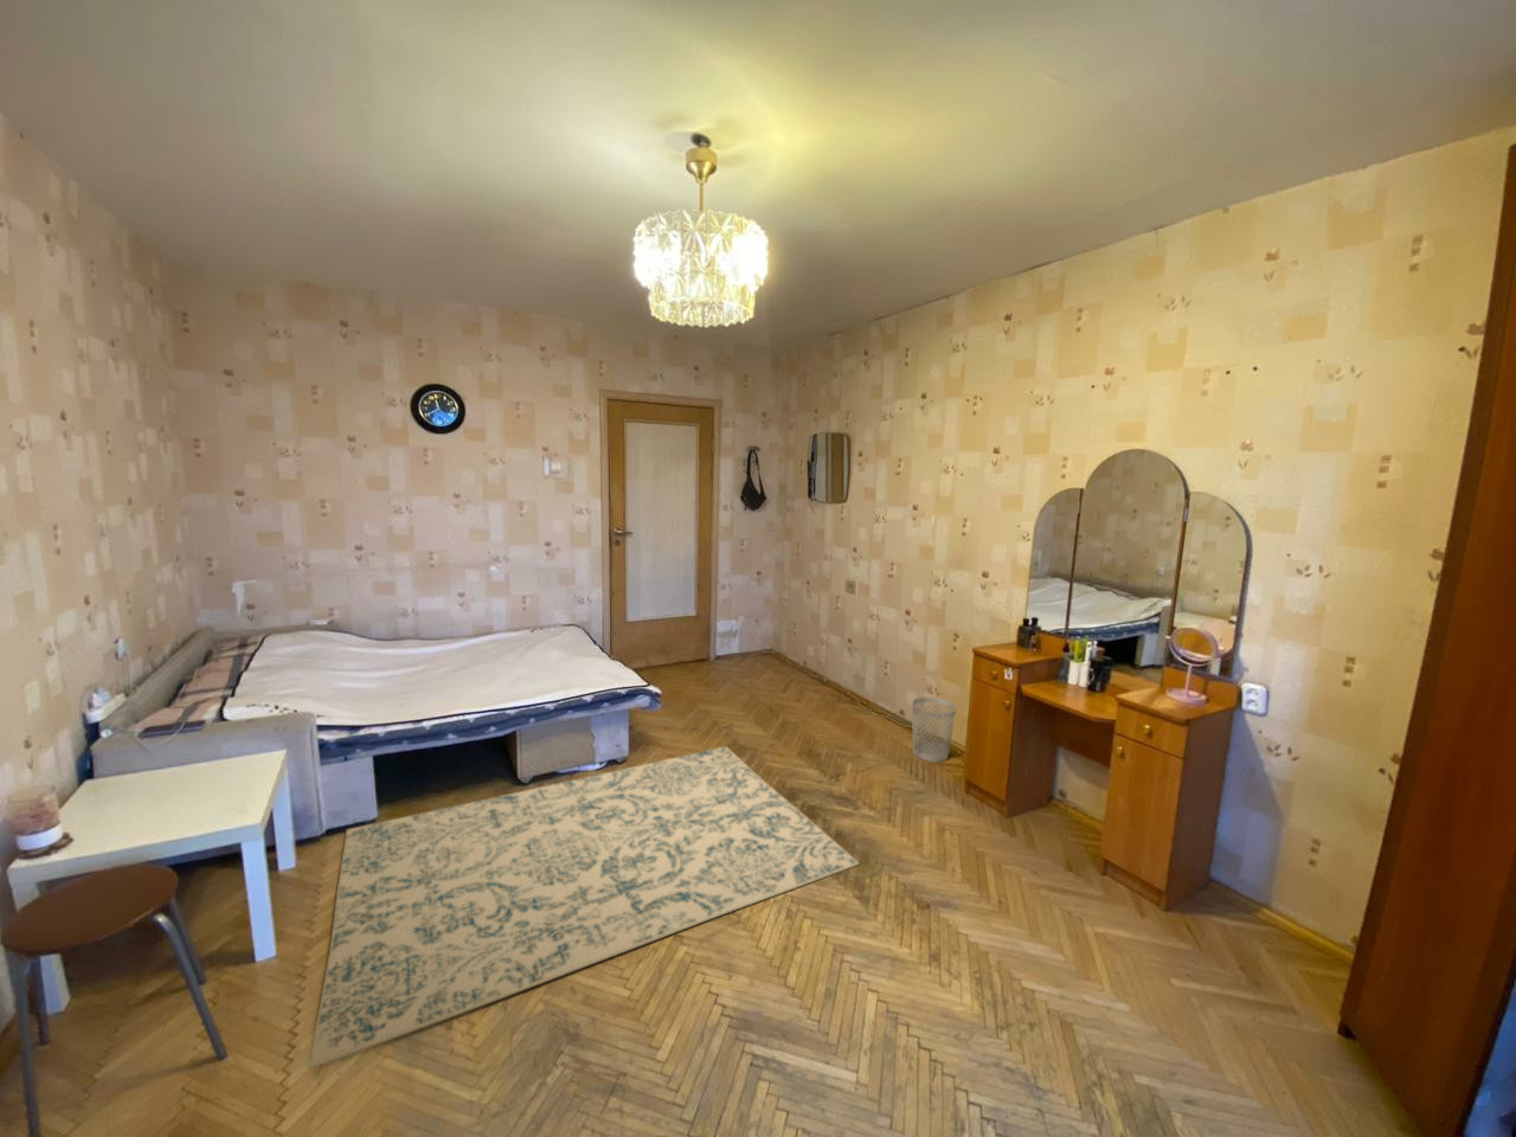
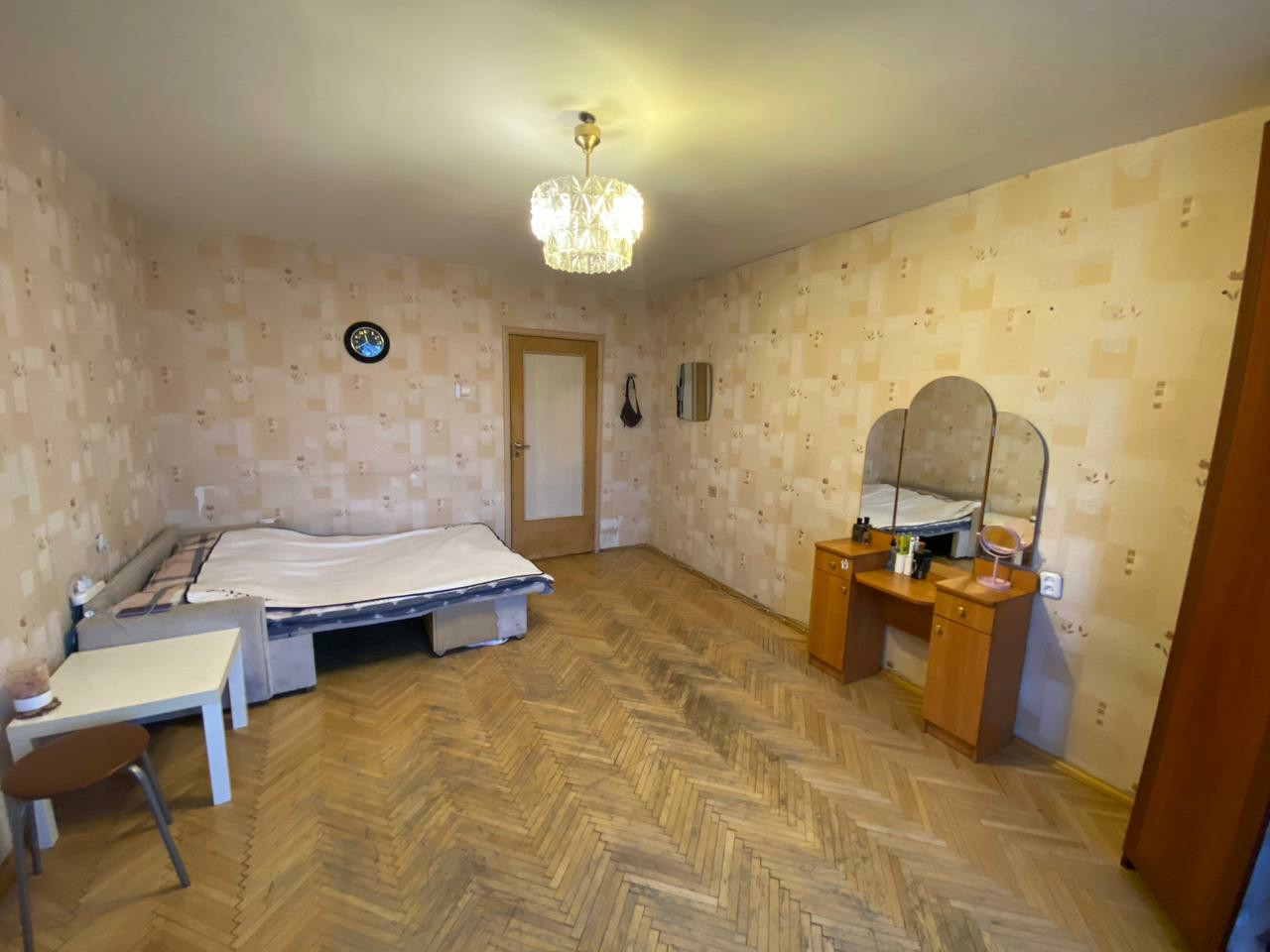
- rug (597, 846)
- wastebasket (931, 730)
